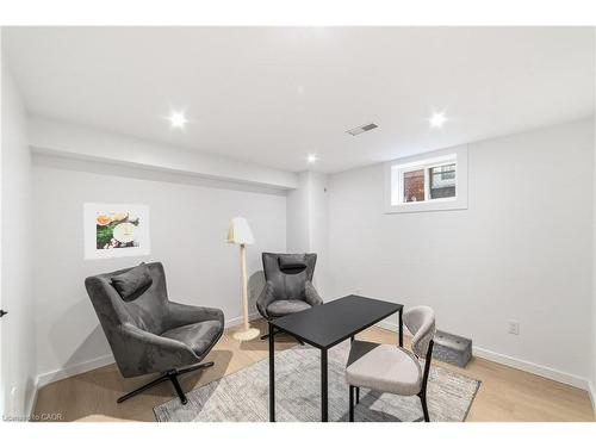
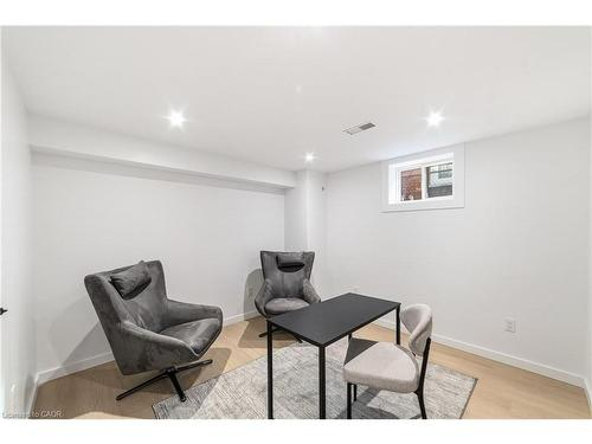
- floor lamp (242, 274)
- speaker (447, 347)
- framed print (118, 230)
